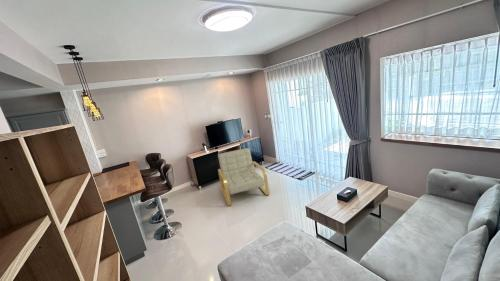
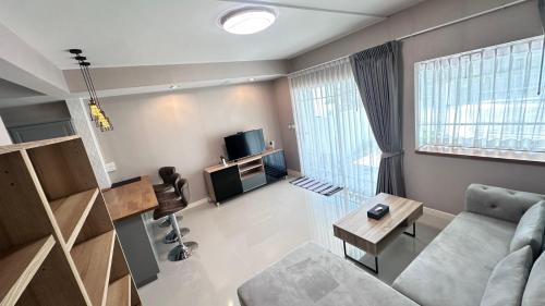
- armchair (240, 173)
